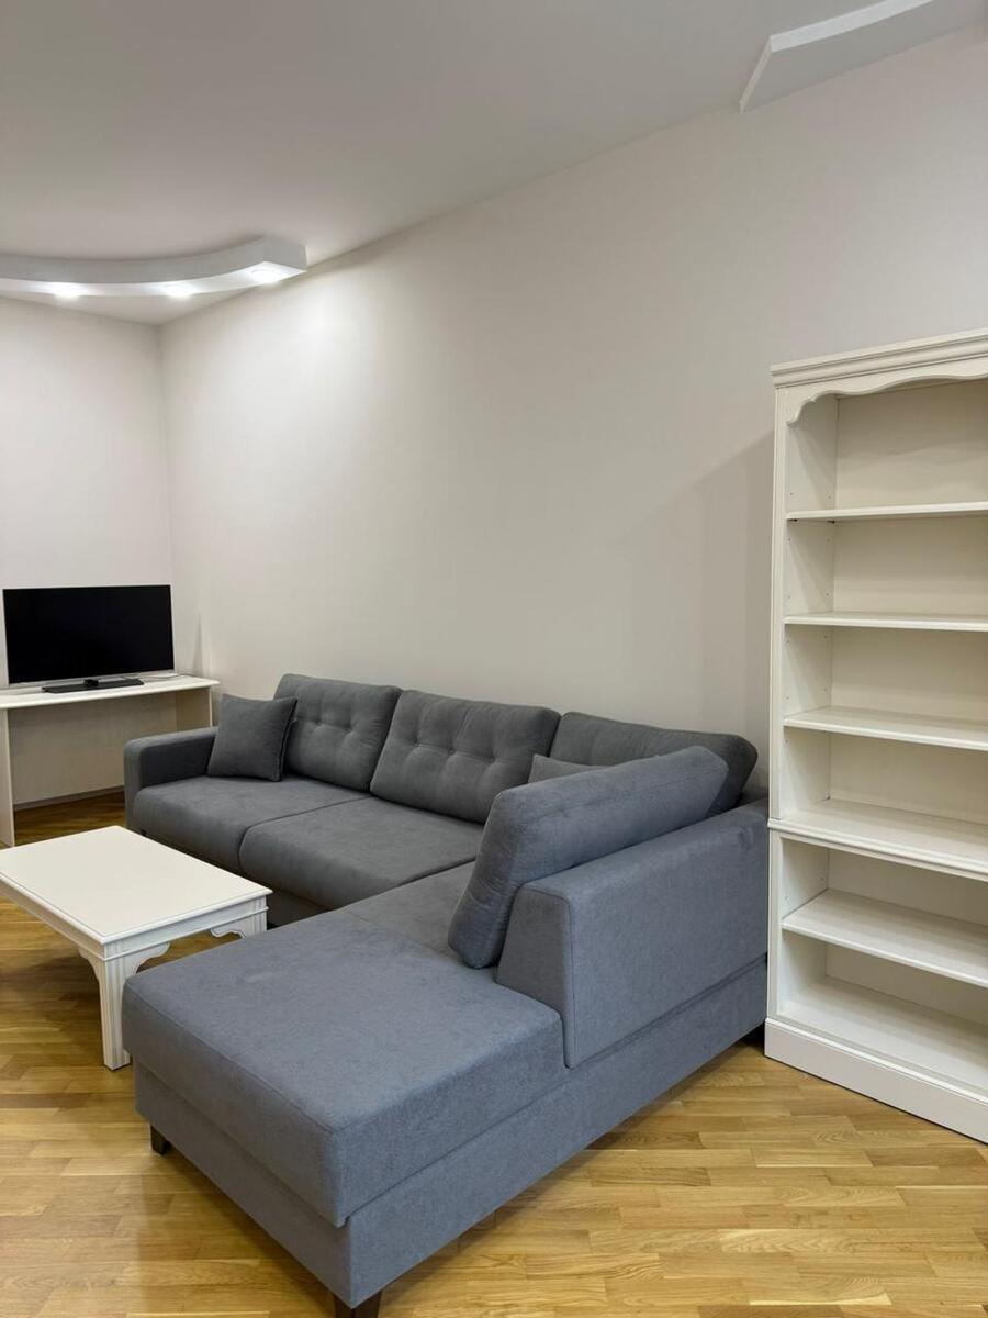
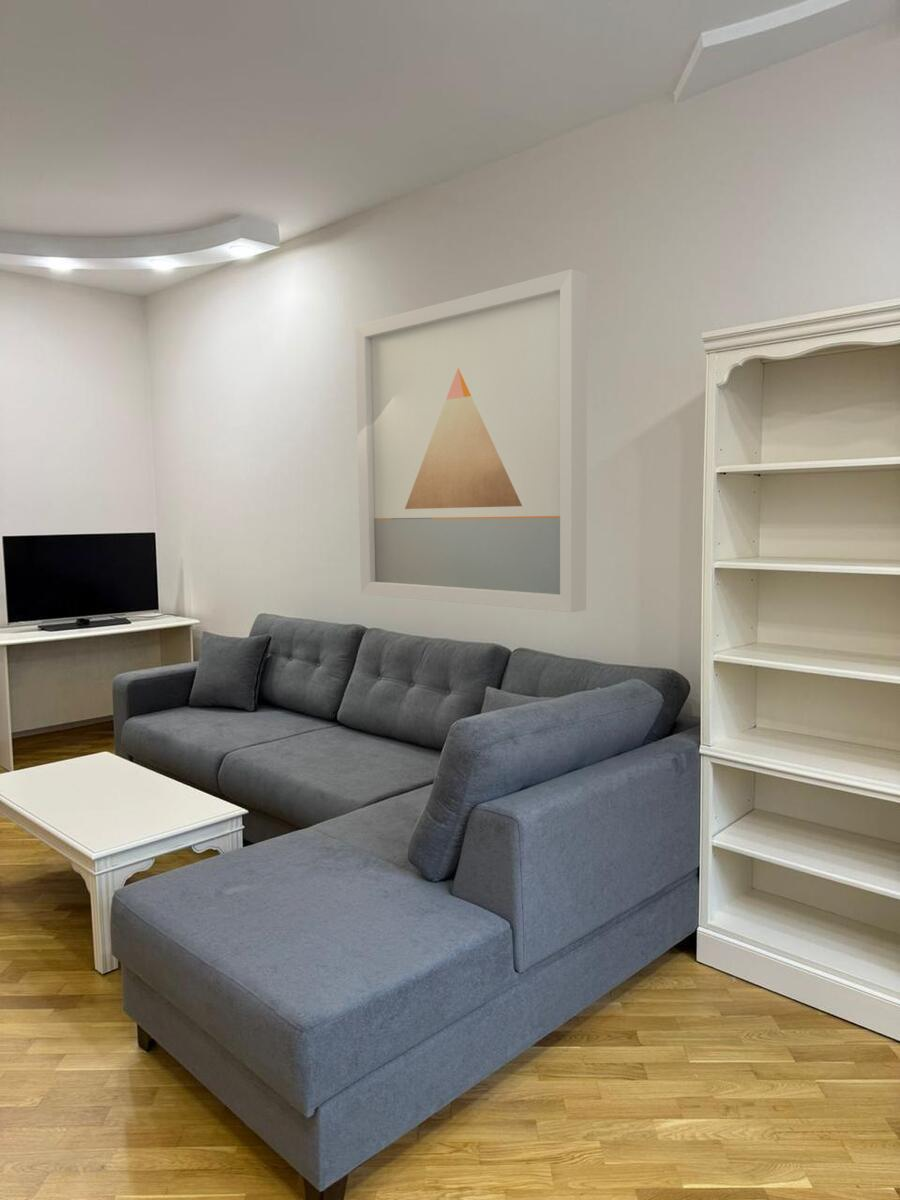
+ wall art (459, 454)
